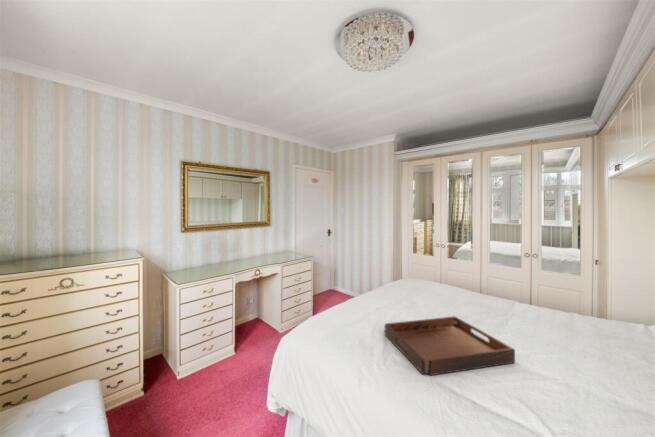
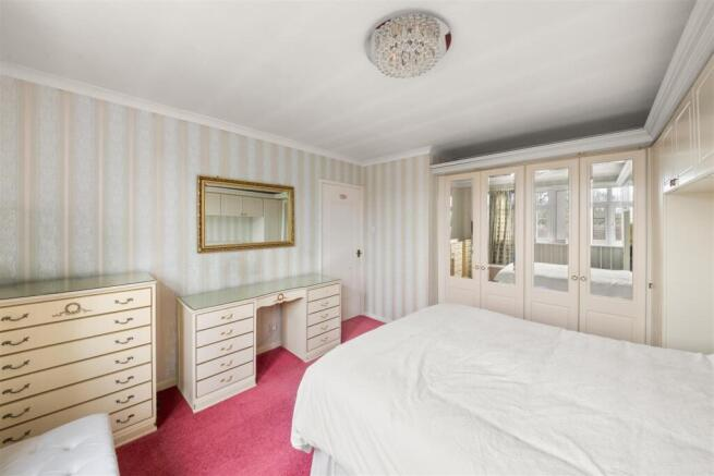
- serving tray (442, 340)
